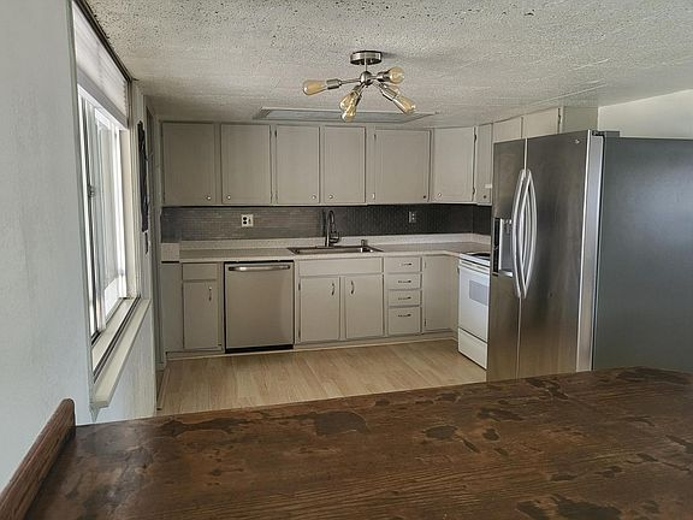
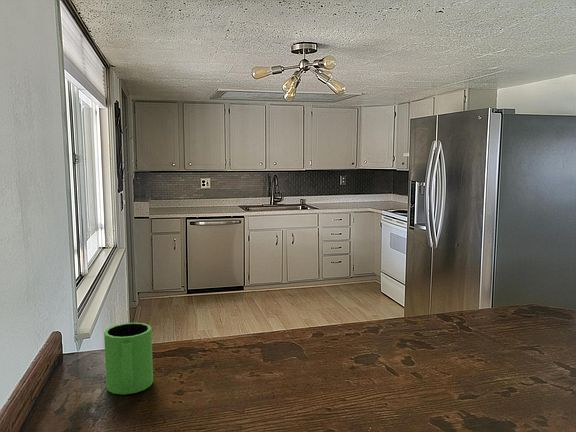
+ mug (128, 361)
